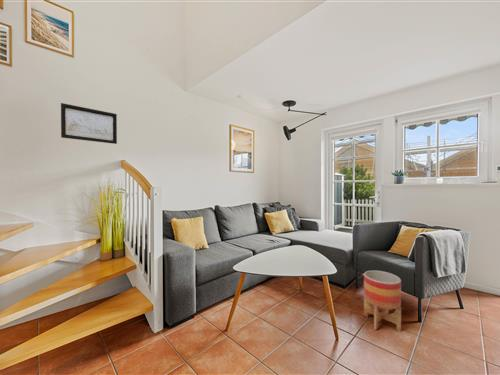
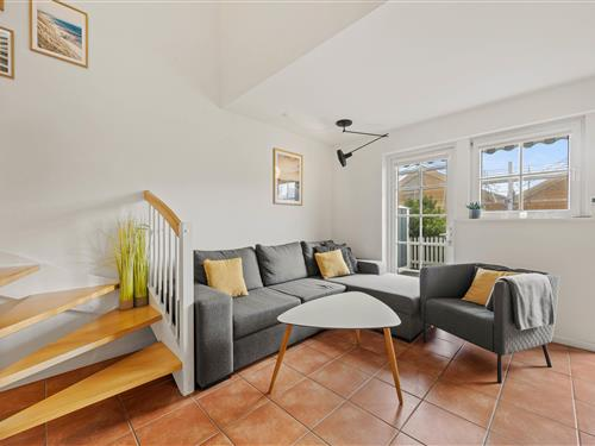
- wall art (90, 124)
- planter (381, 299)
